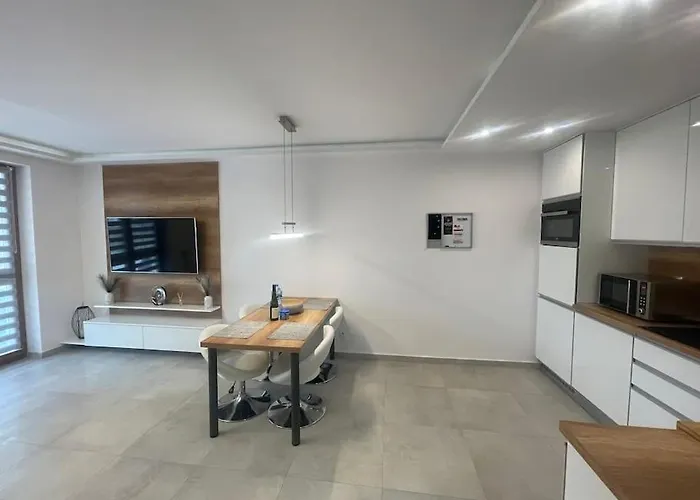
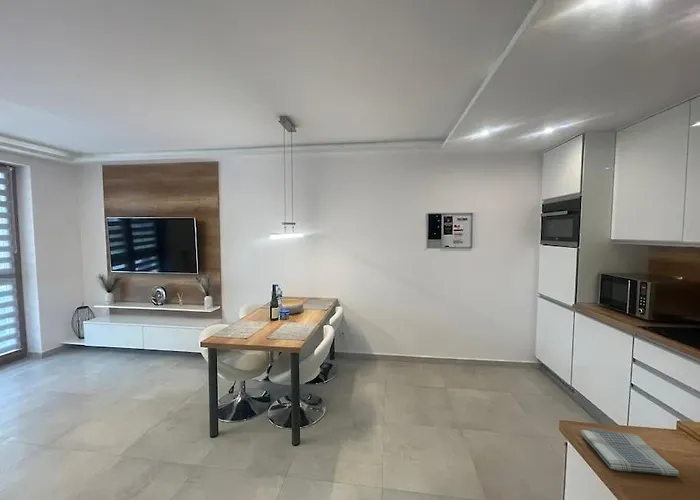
+ dish towel (624, 448)
